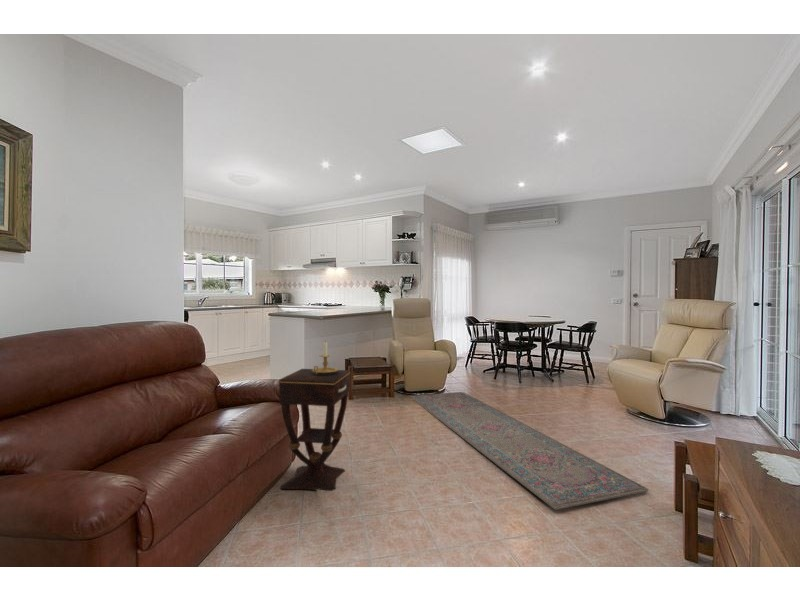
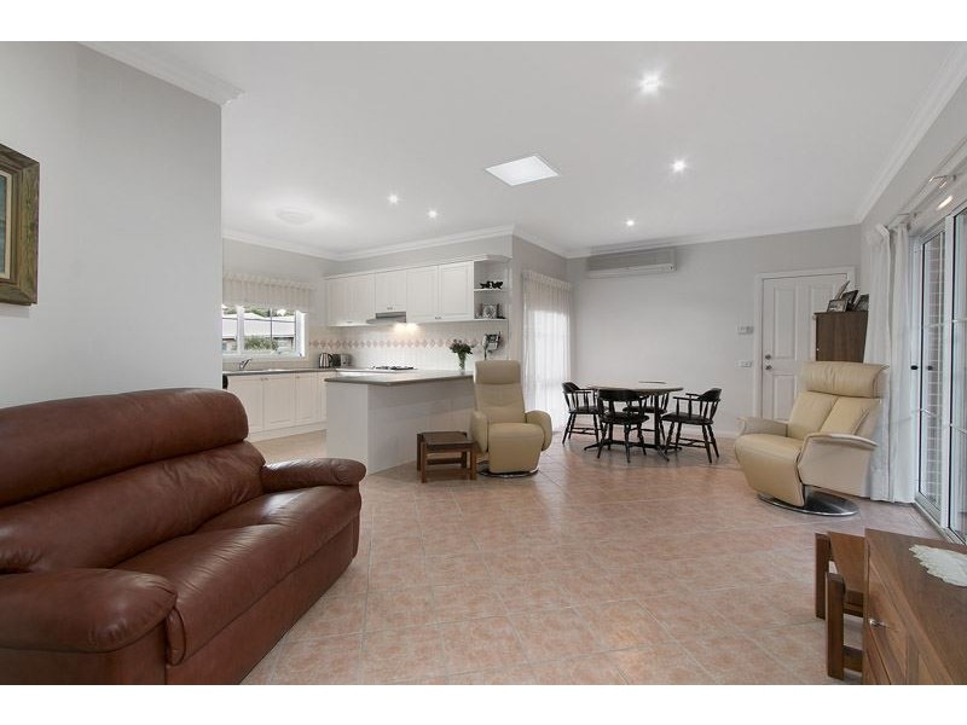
- side table (316, 428)
- candle holder (324, 357)
- rug (491, 428)
